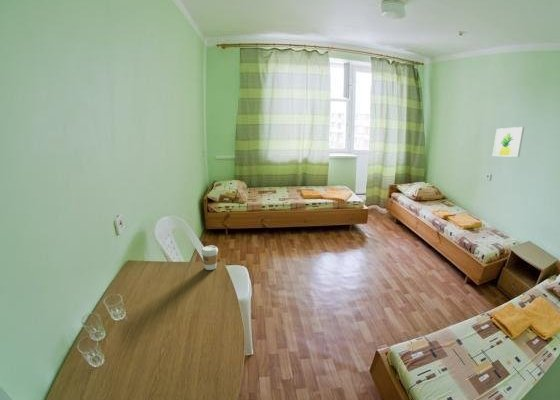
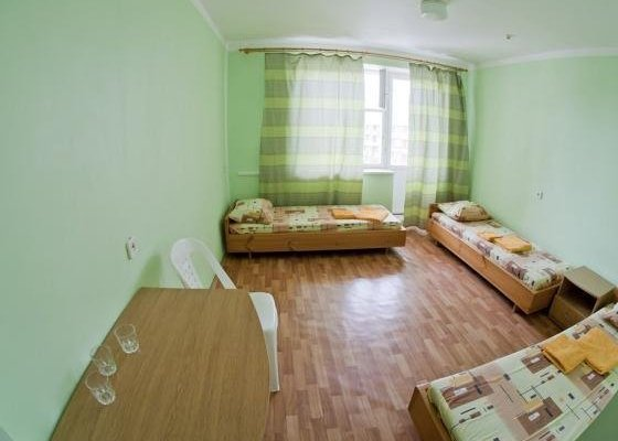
- coffee cup (210, 257)
- wall art (507, 142)
